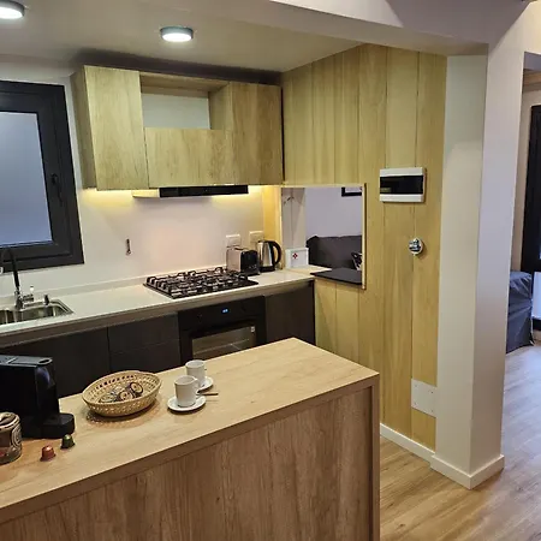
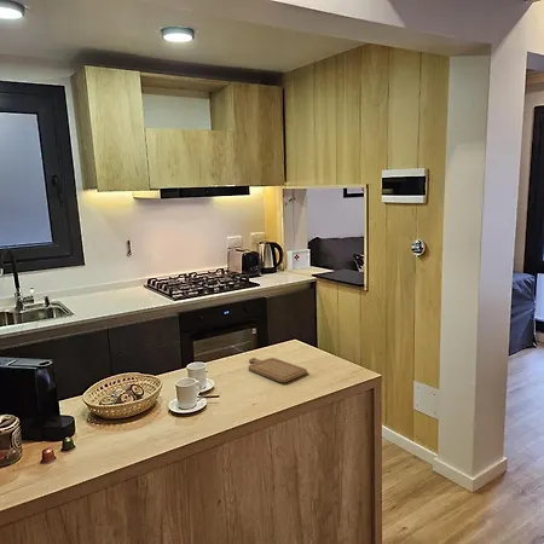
+ chopping board (272, 368)
